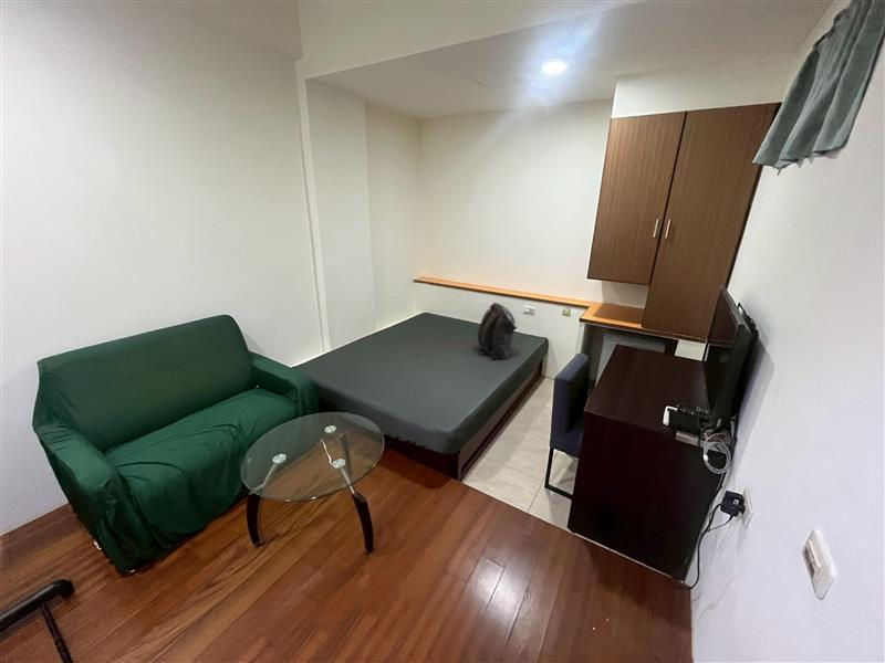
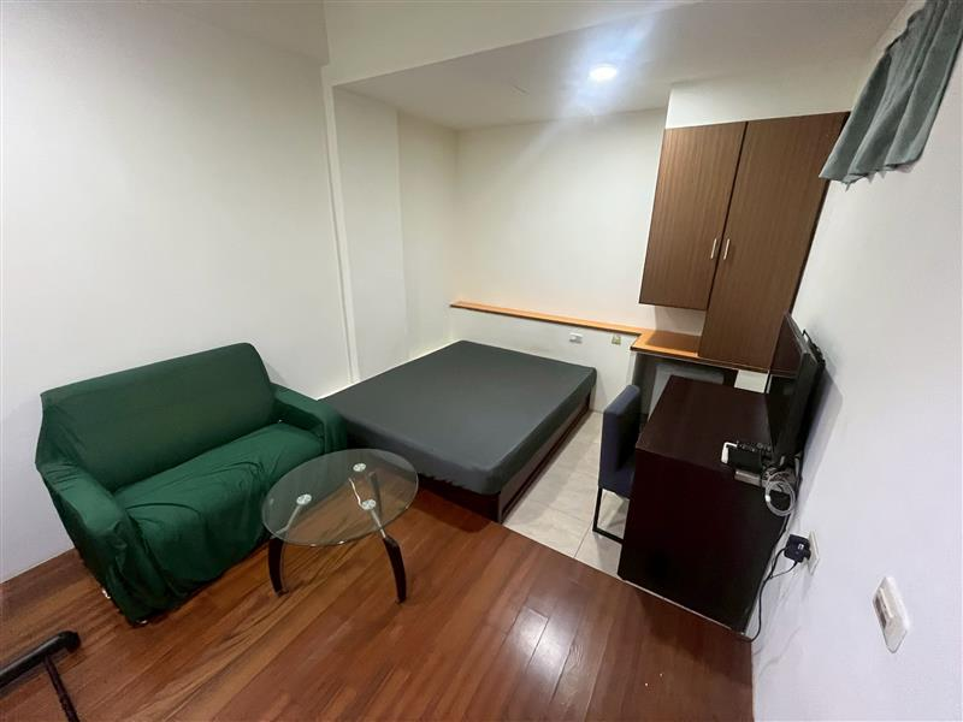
- backpack (497, 328)
